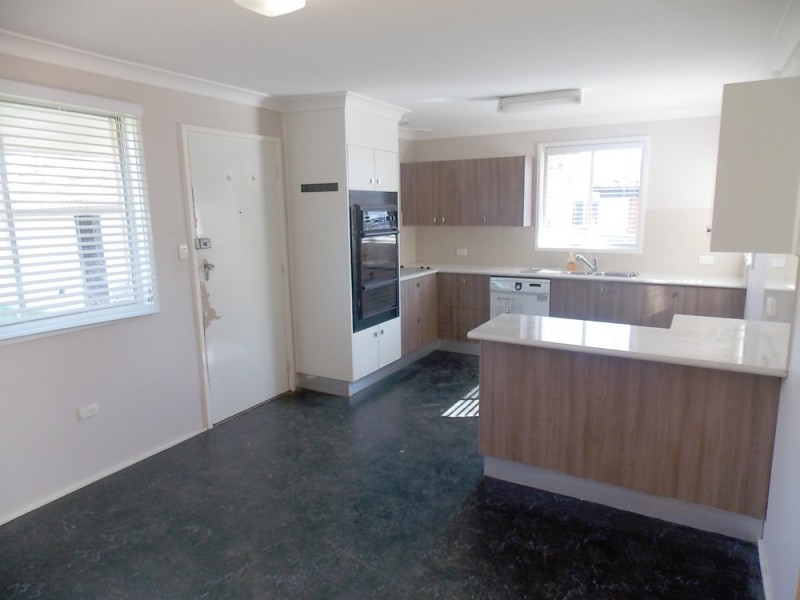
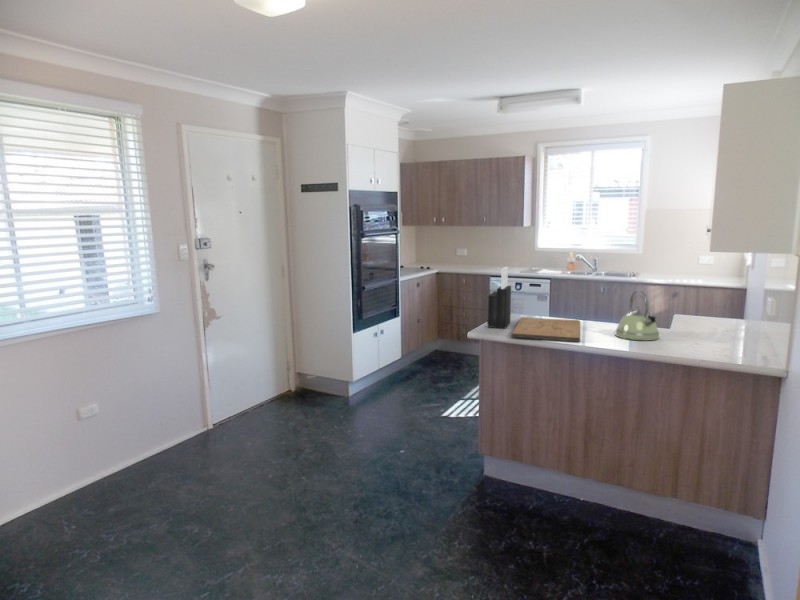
+ knife block (498, 296)
+ kettle (639, 313)
+ cutting board (547, 327)
